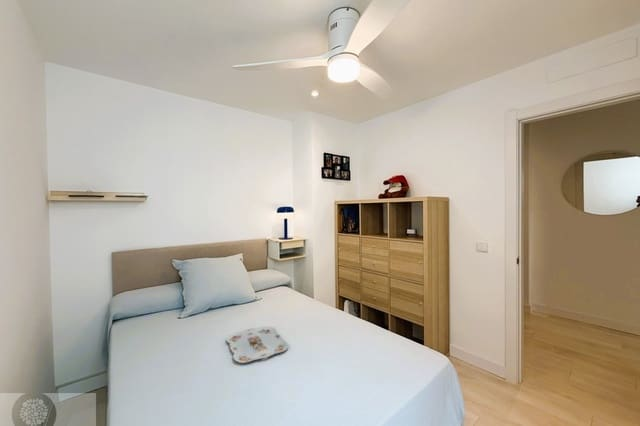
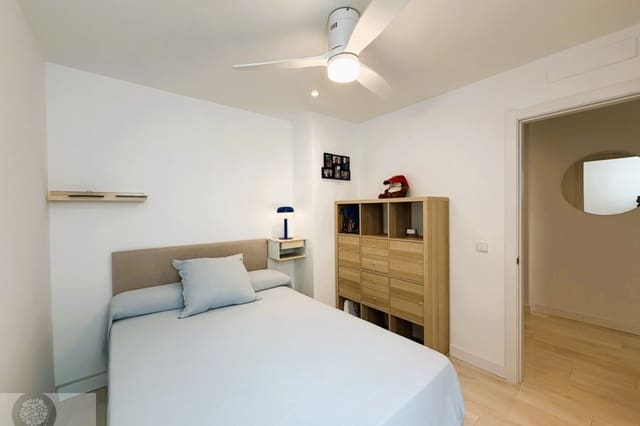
- serving tray (256, 342)
